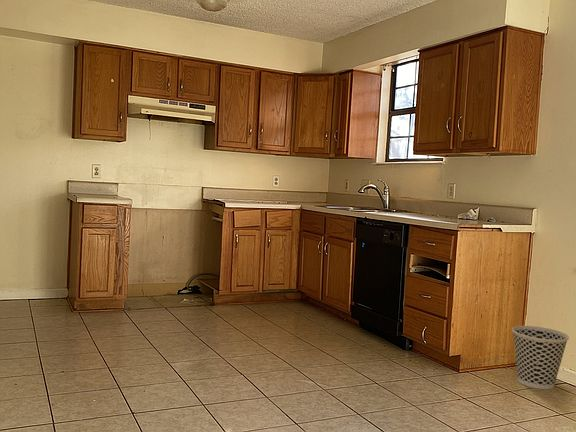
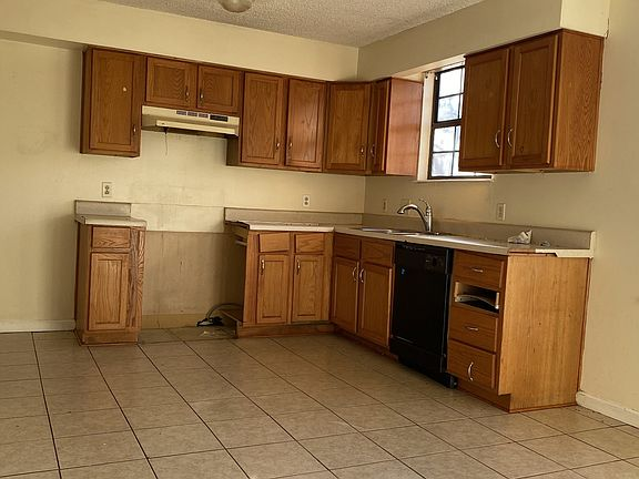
- wastebasket (537, 357)
